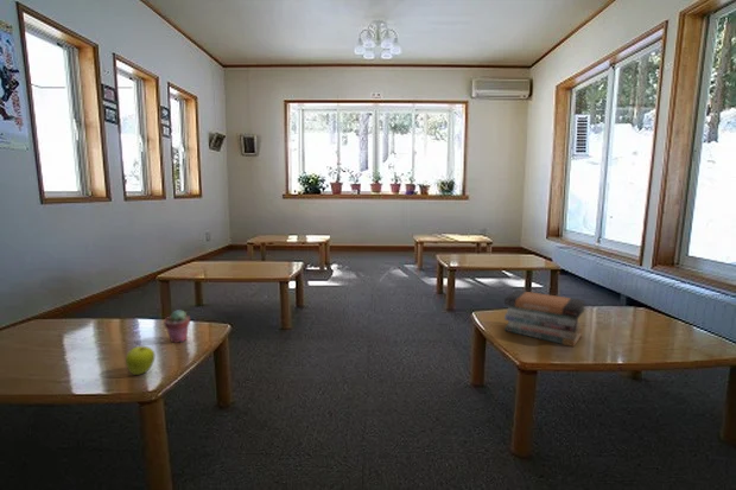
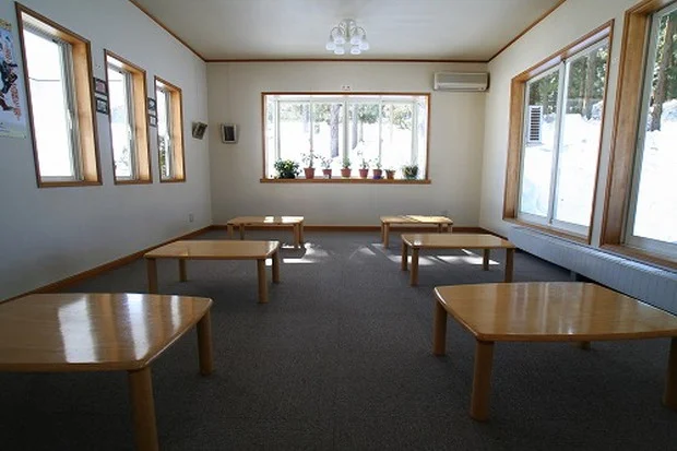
- book stack (543, 316)
- potted succulent (177, 324)
- fruit (140, 359)
